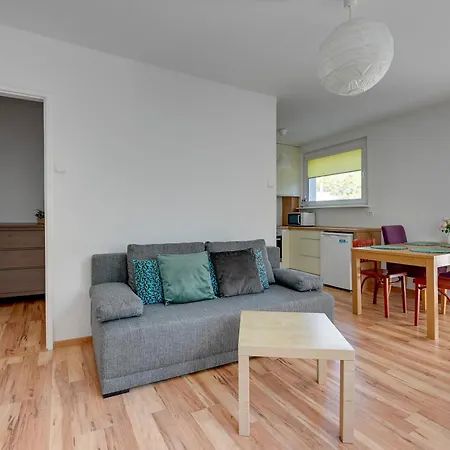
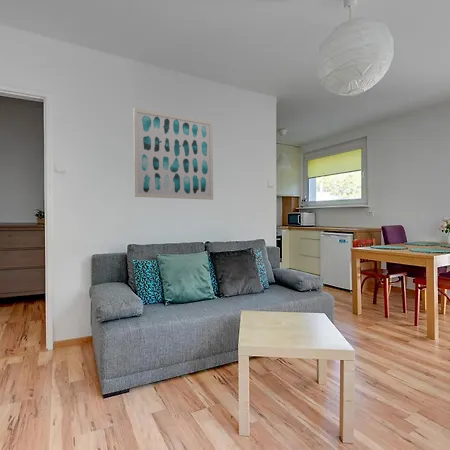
+ wall art (176, 156)
